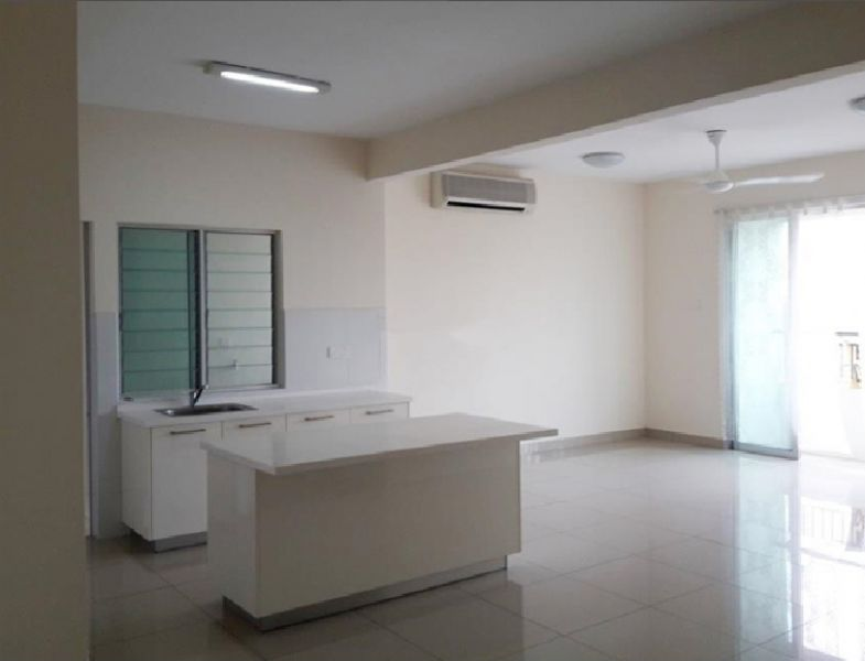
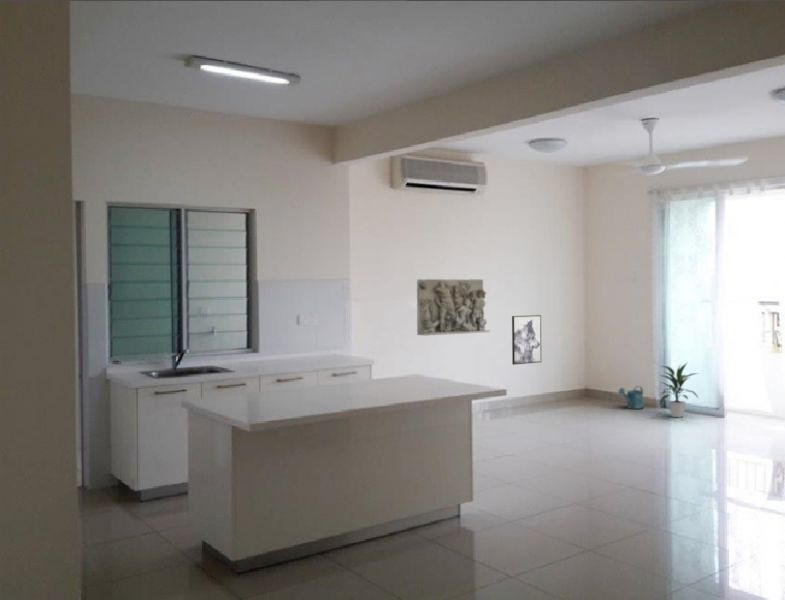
+ watering can (631, 397)
+ indoor plant (675, 388)
+ wall art (526, 339)
+ relief sculpture (454, 306)
